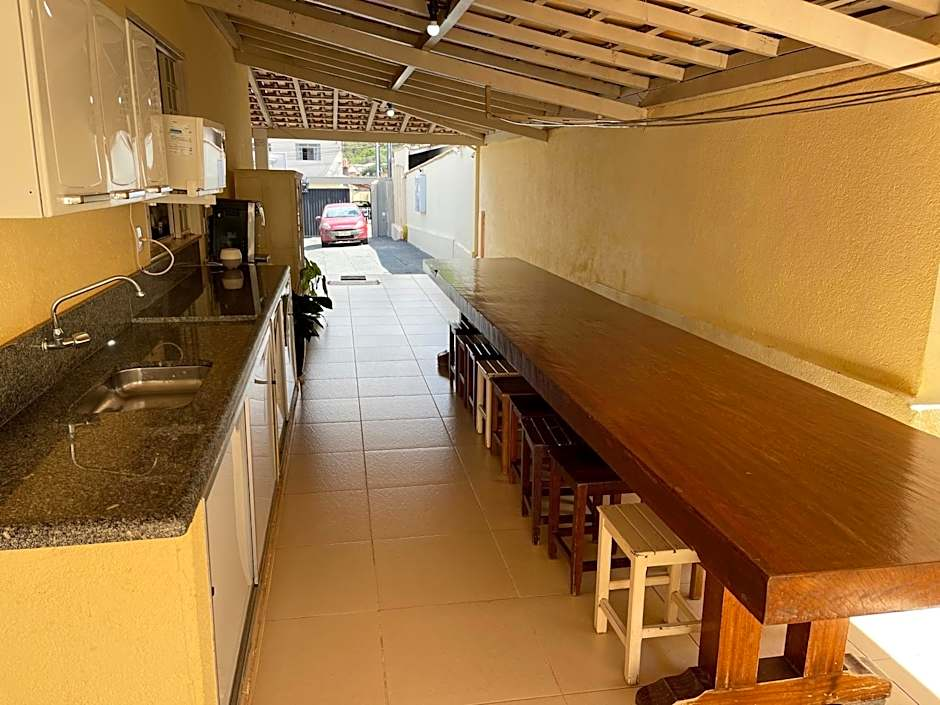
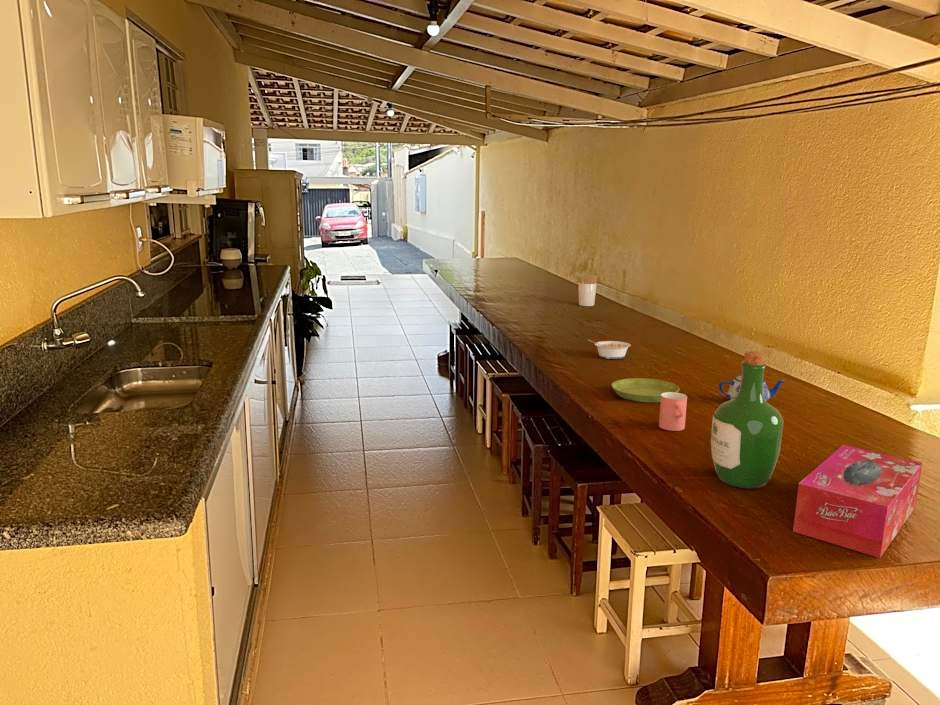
+ saucer (644, 391)
+ cup (674, 413)
+ tissue box (859, 495)
+ legume (610, 349)
+ utensil holder (588, 289)
+ teapot (763, 387)
+ wine bottle (747, 417)
